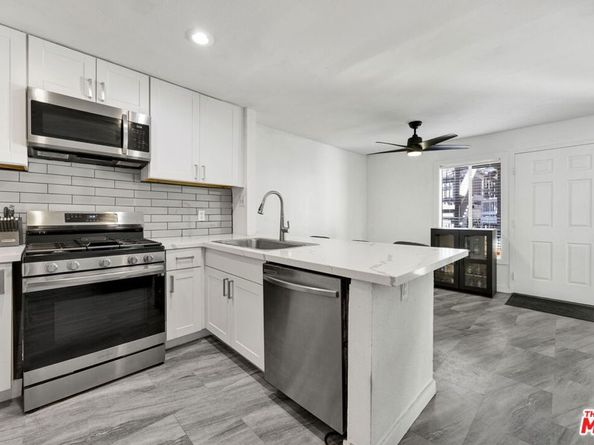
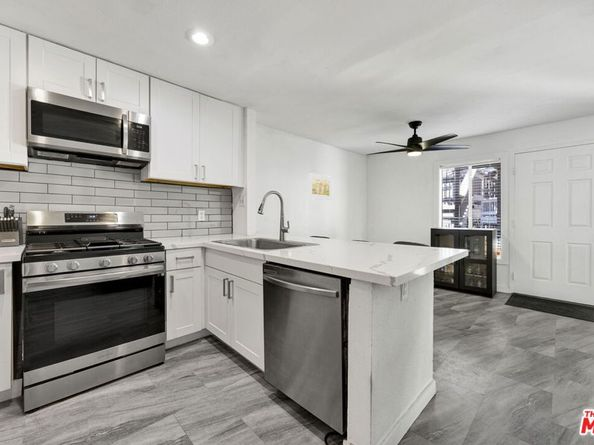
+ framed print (320, 187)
